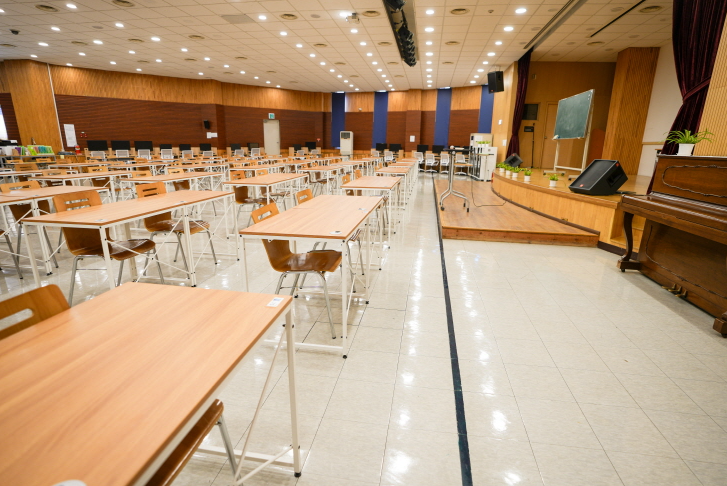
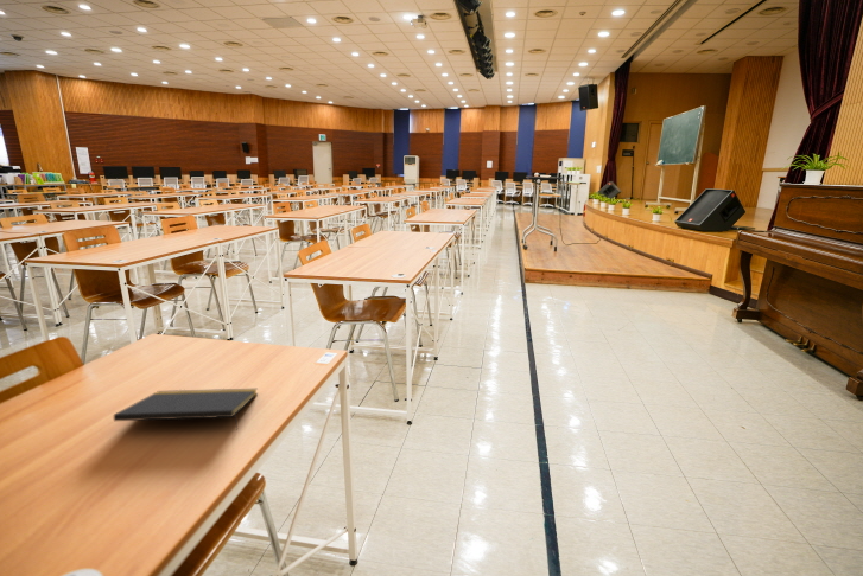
+ notepad (192, 403)
